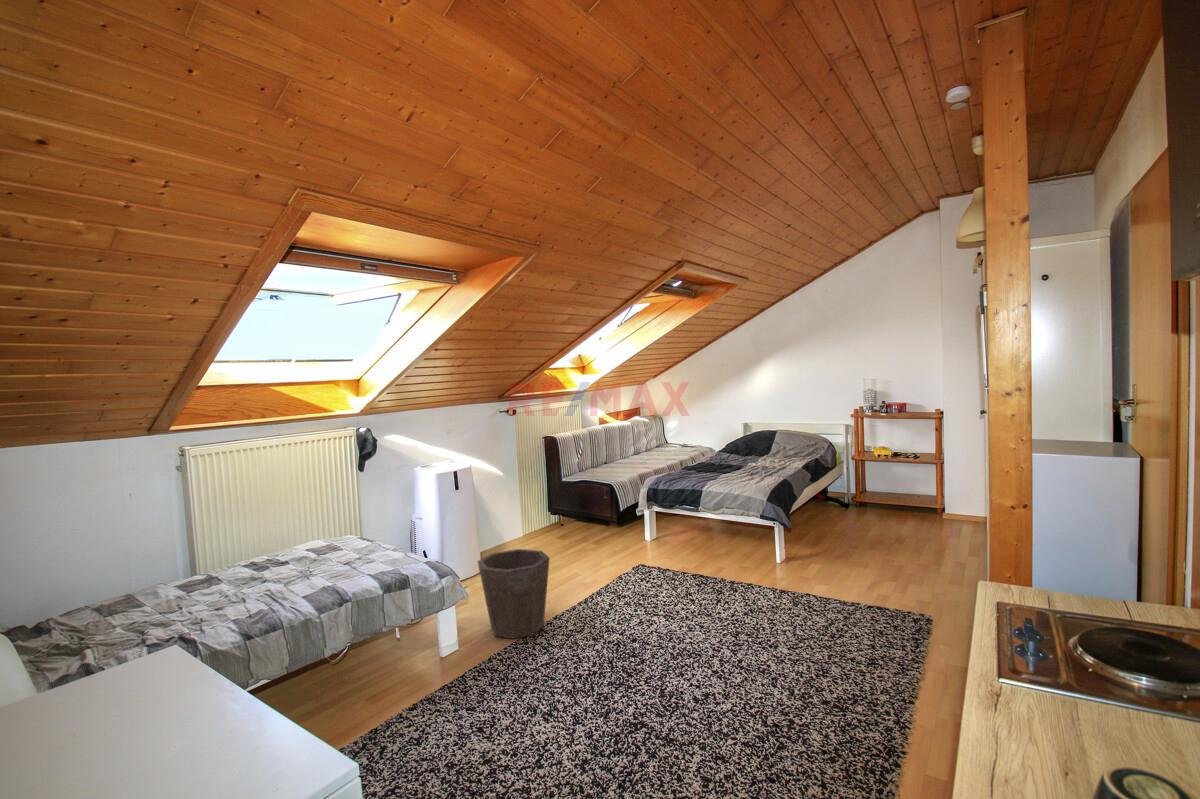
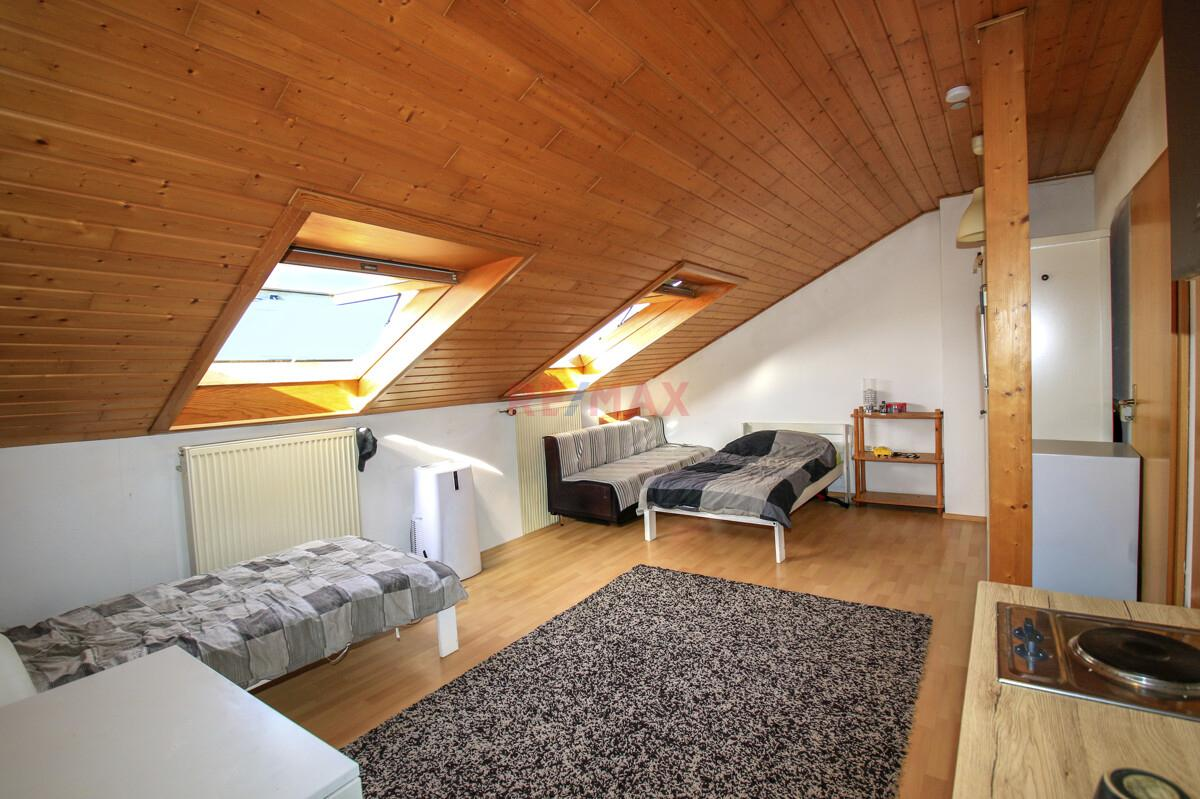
- waste bin (515, 593)
